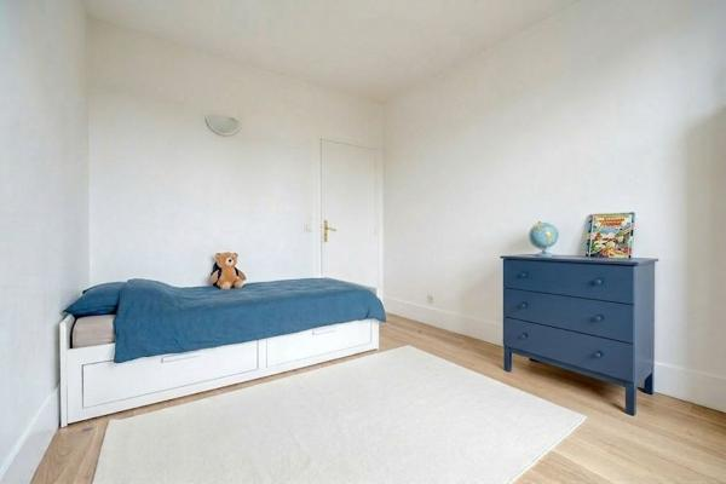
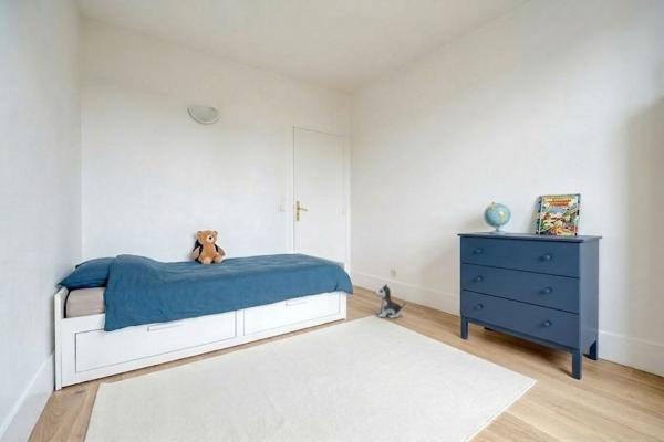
+ plush toy (390, 298)
